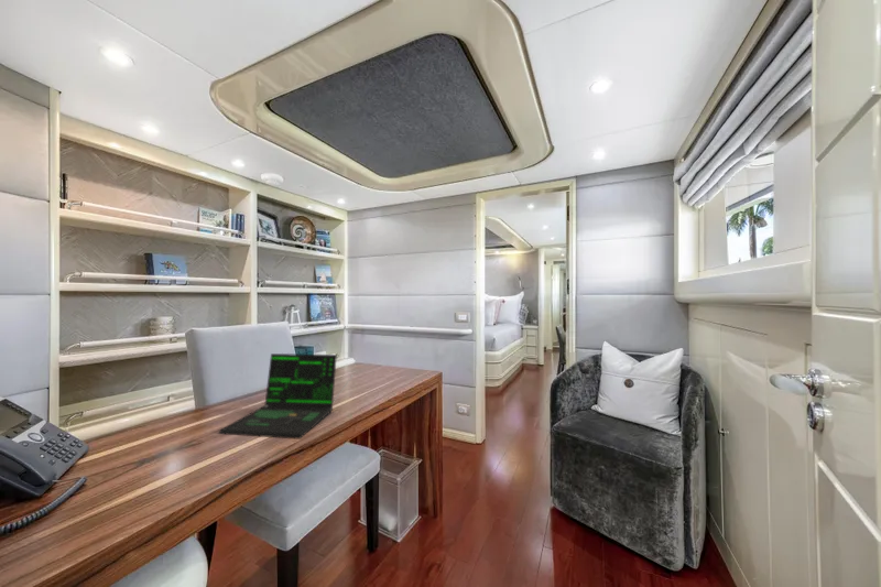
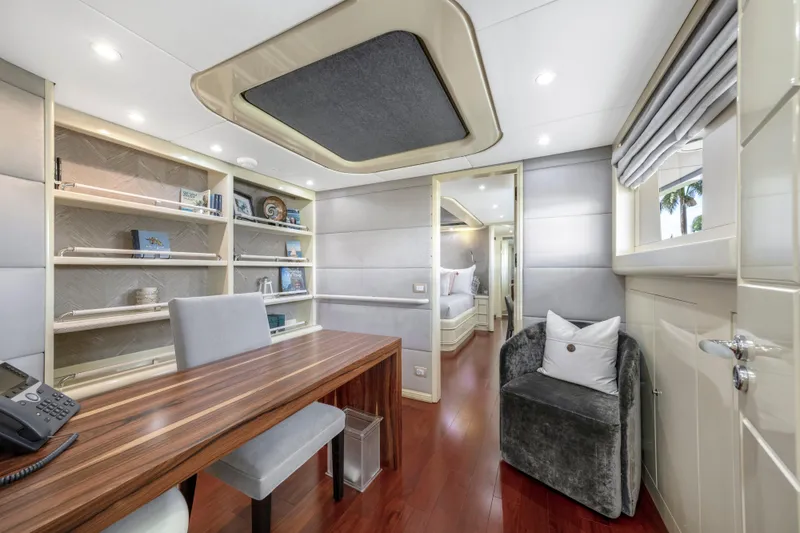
- laptop (293, 390)
